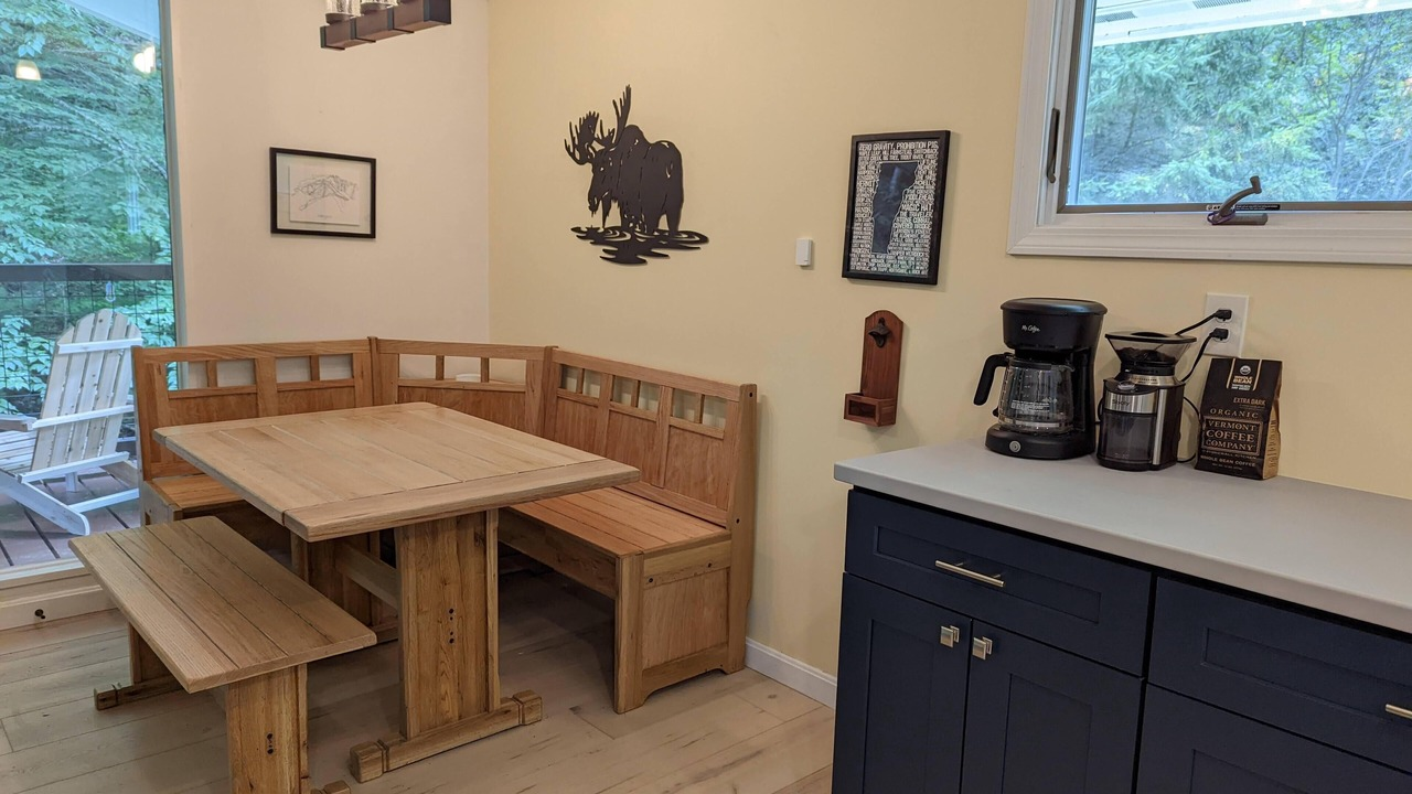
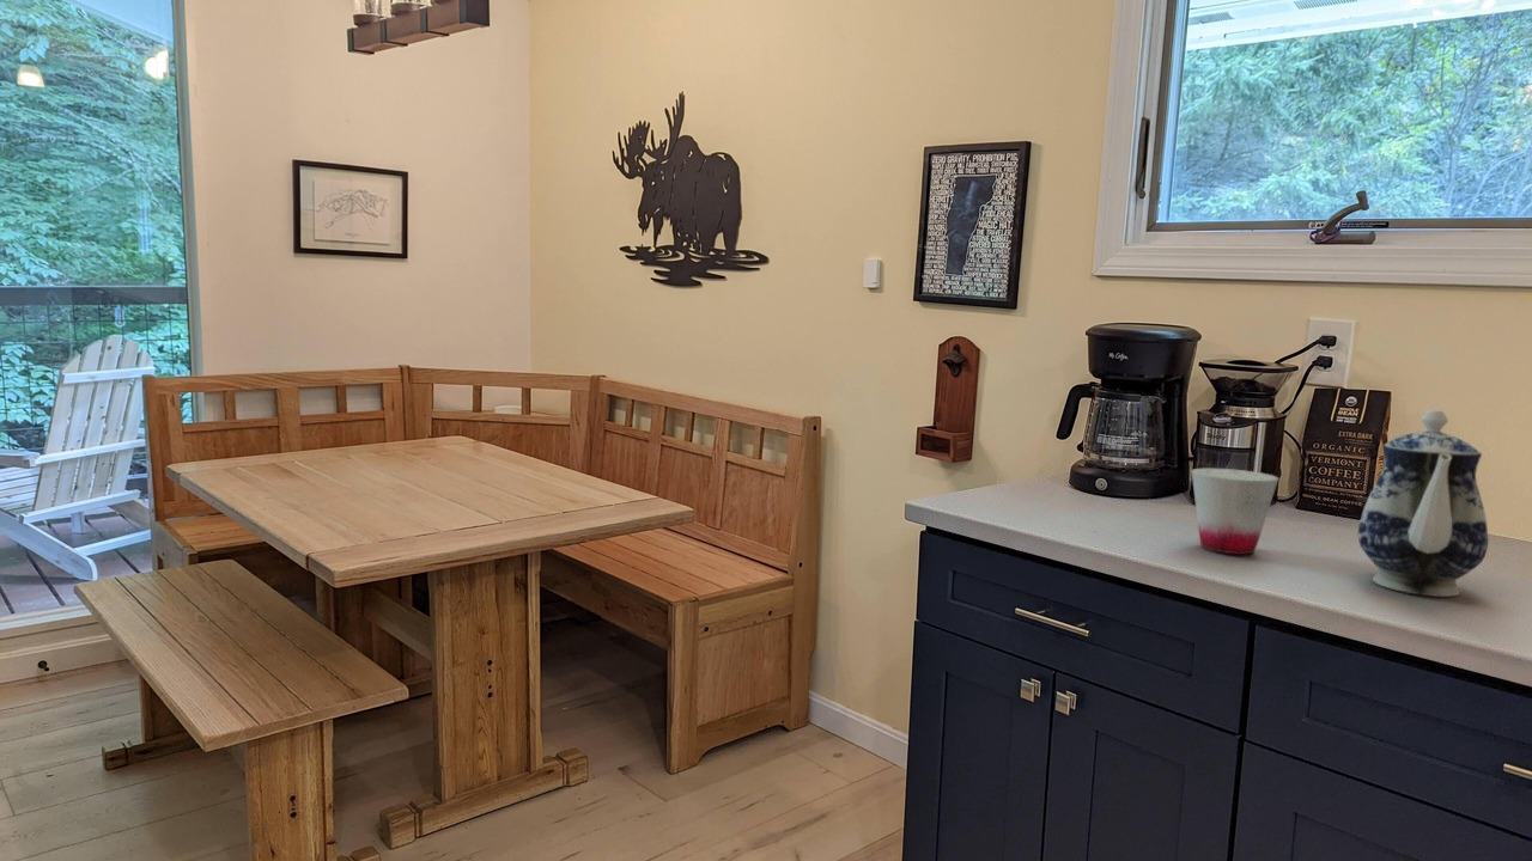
+ teapot (1424, 499)
+ cup (1230, 512)
